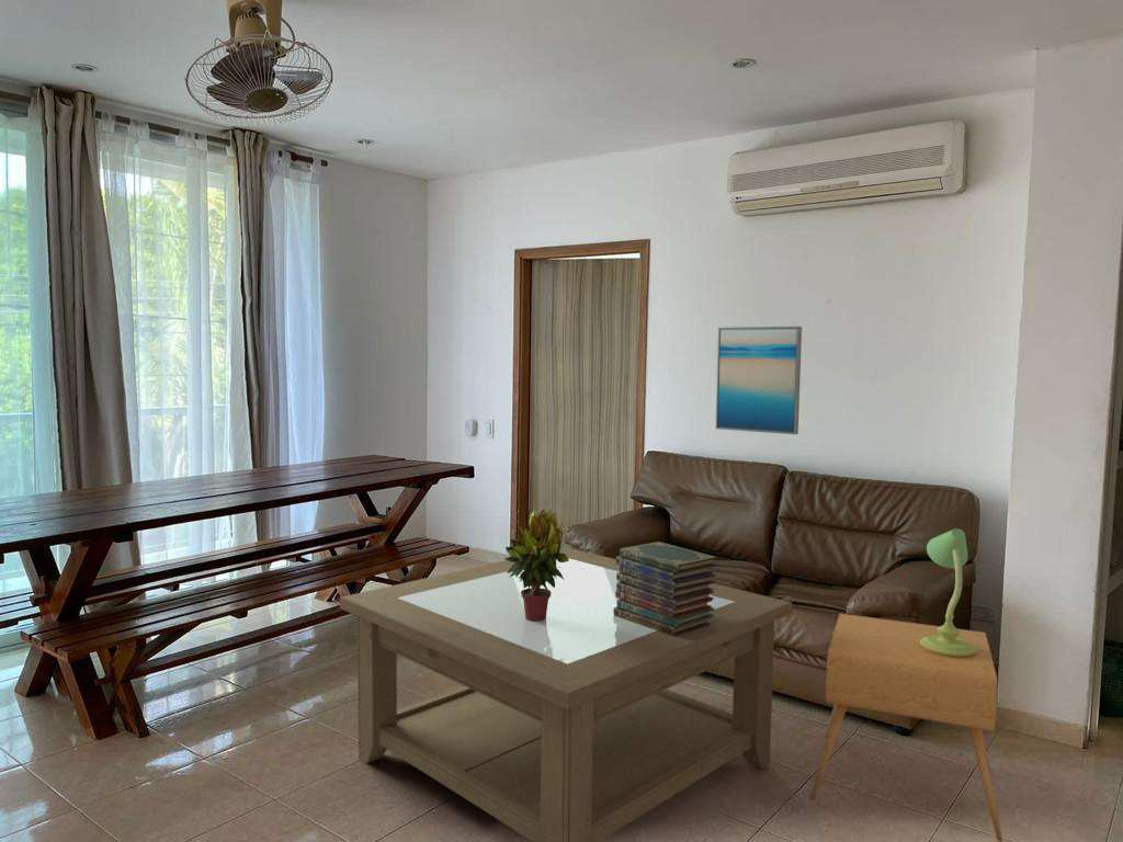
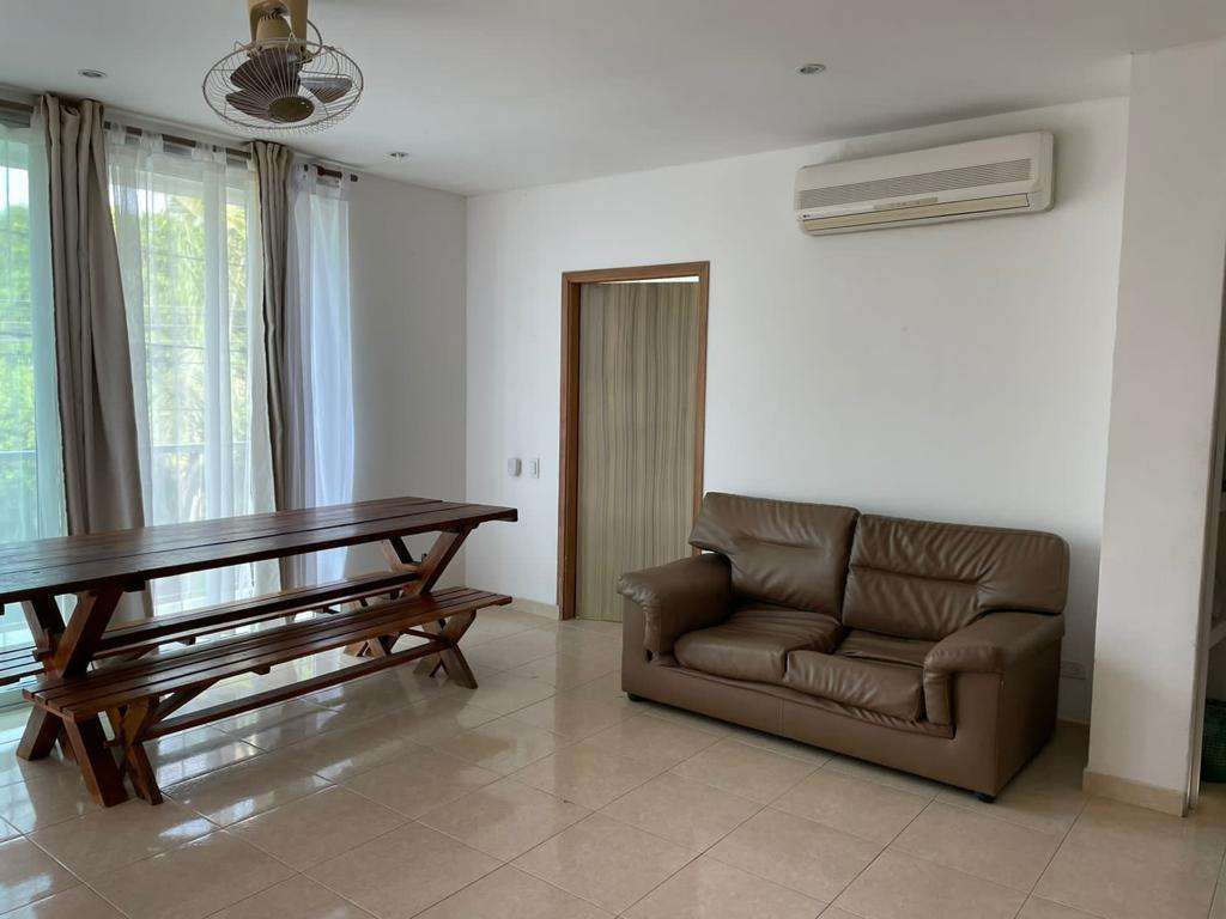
- wall art (757, 379)
- coffee table (565, 681)
- potted plant (537, 564)
- table lamp (954, 589)
- book stack (665, 585)
- side table (906, 712)
